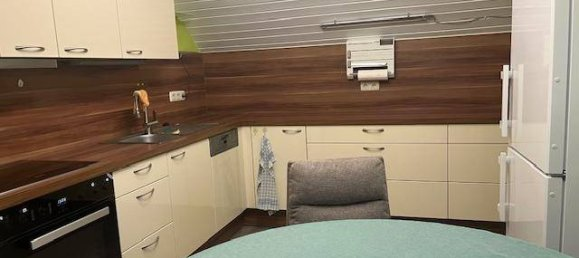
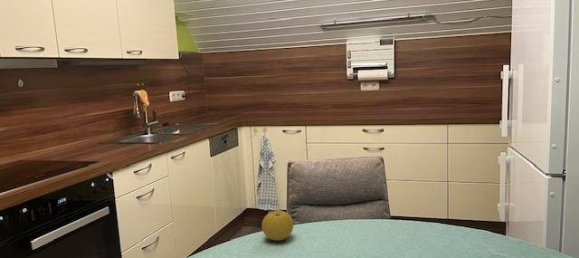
+ fruit (277, 225)
